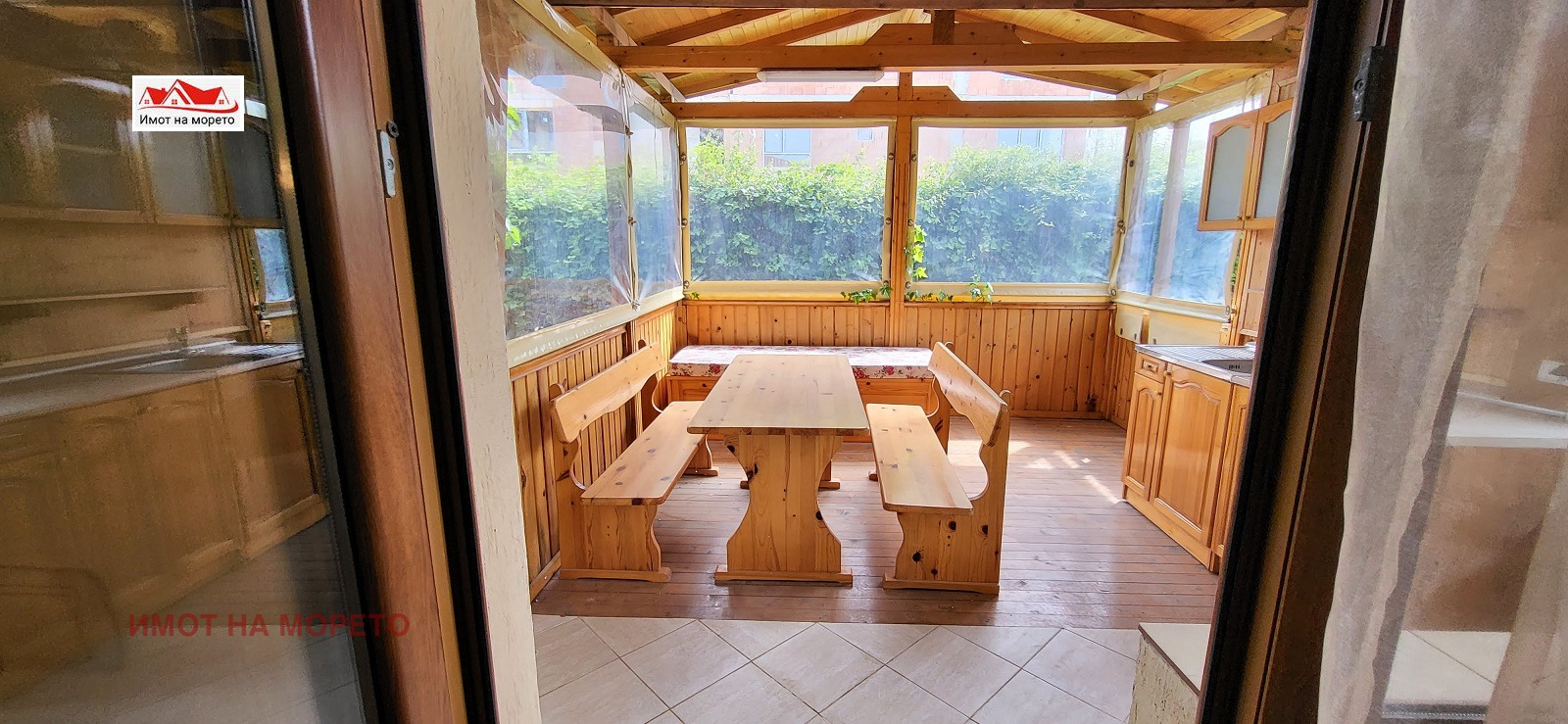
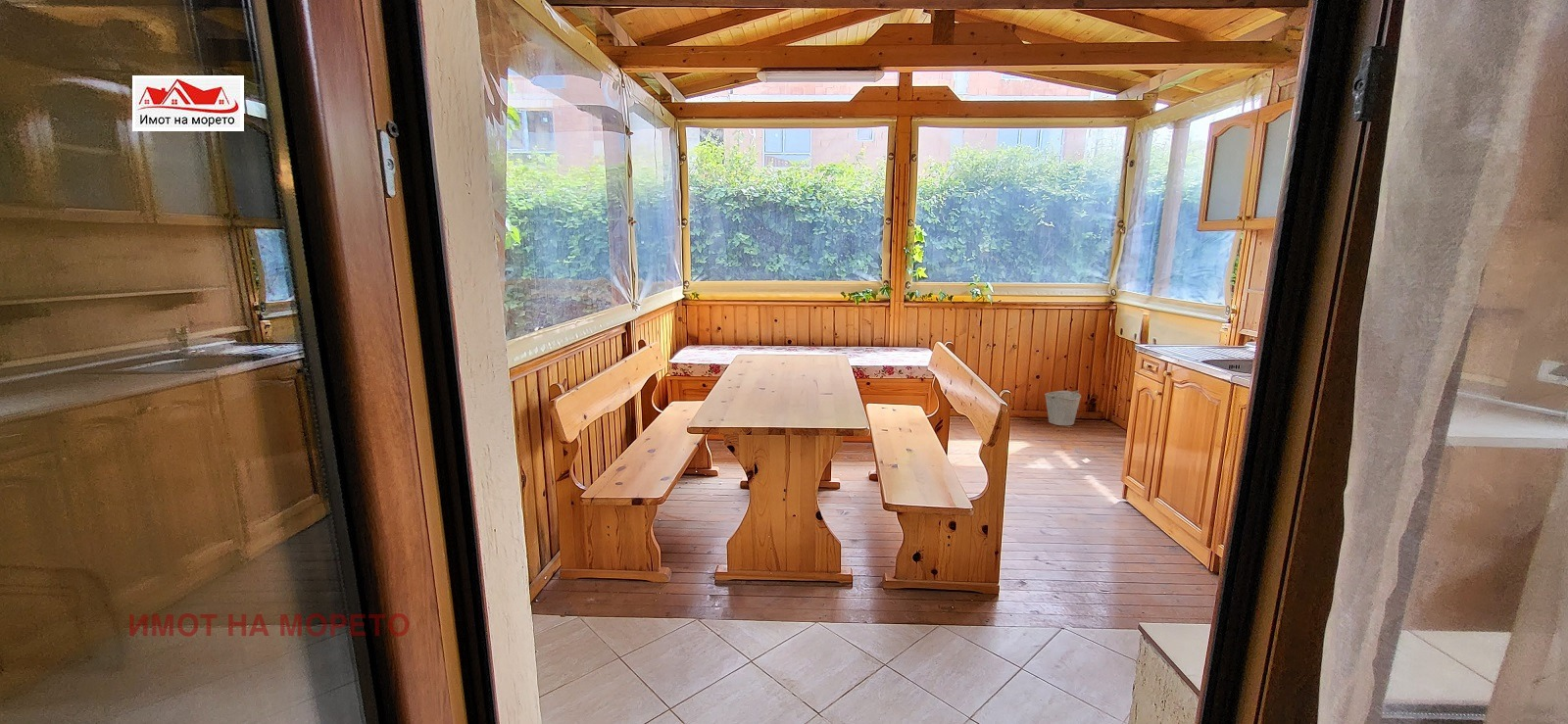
+ bucket (1061, 405)
